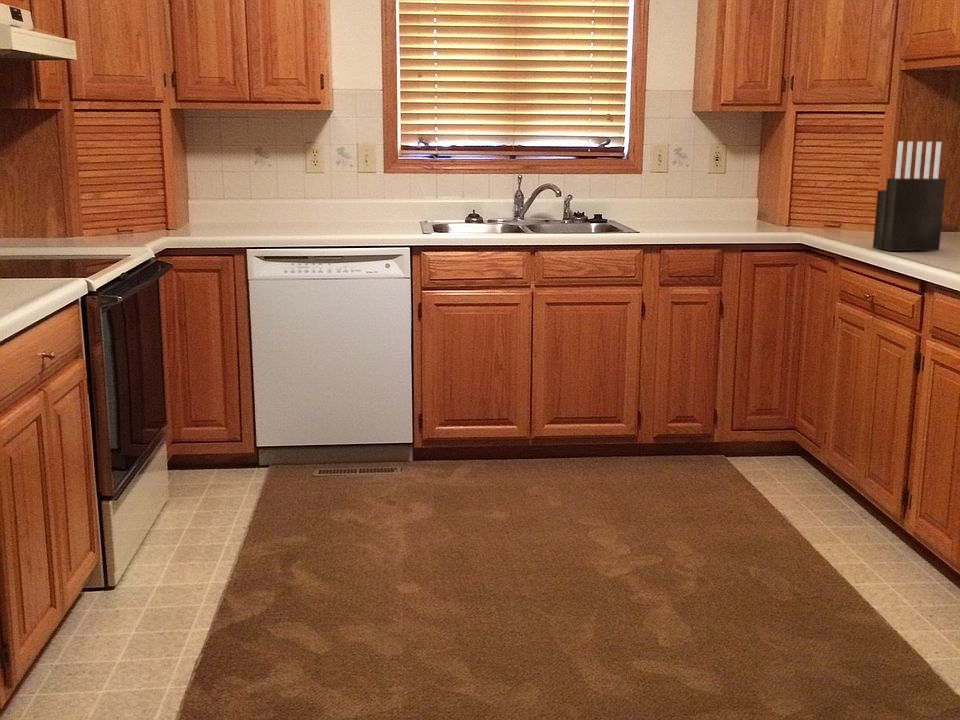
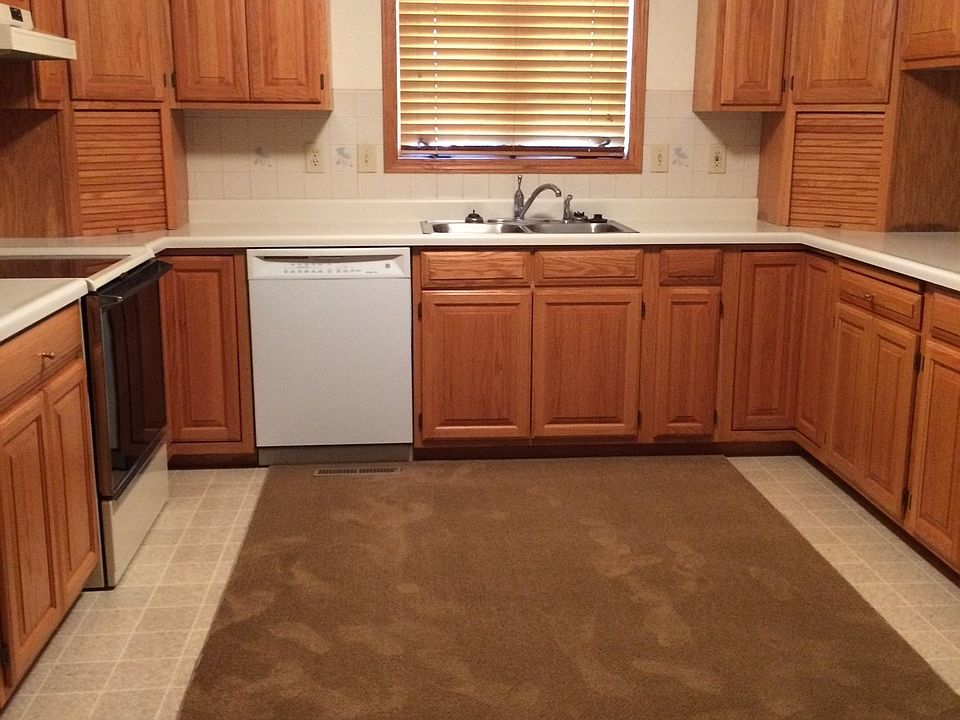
- knife block (908, 195)
